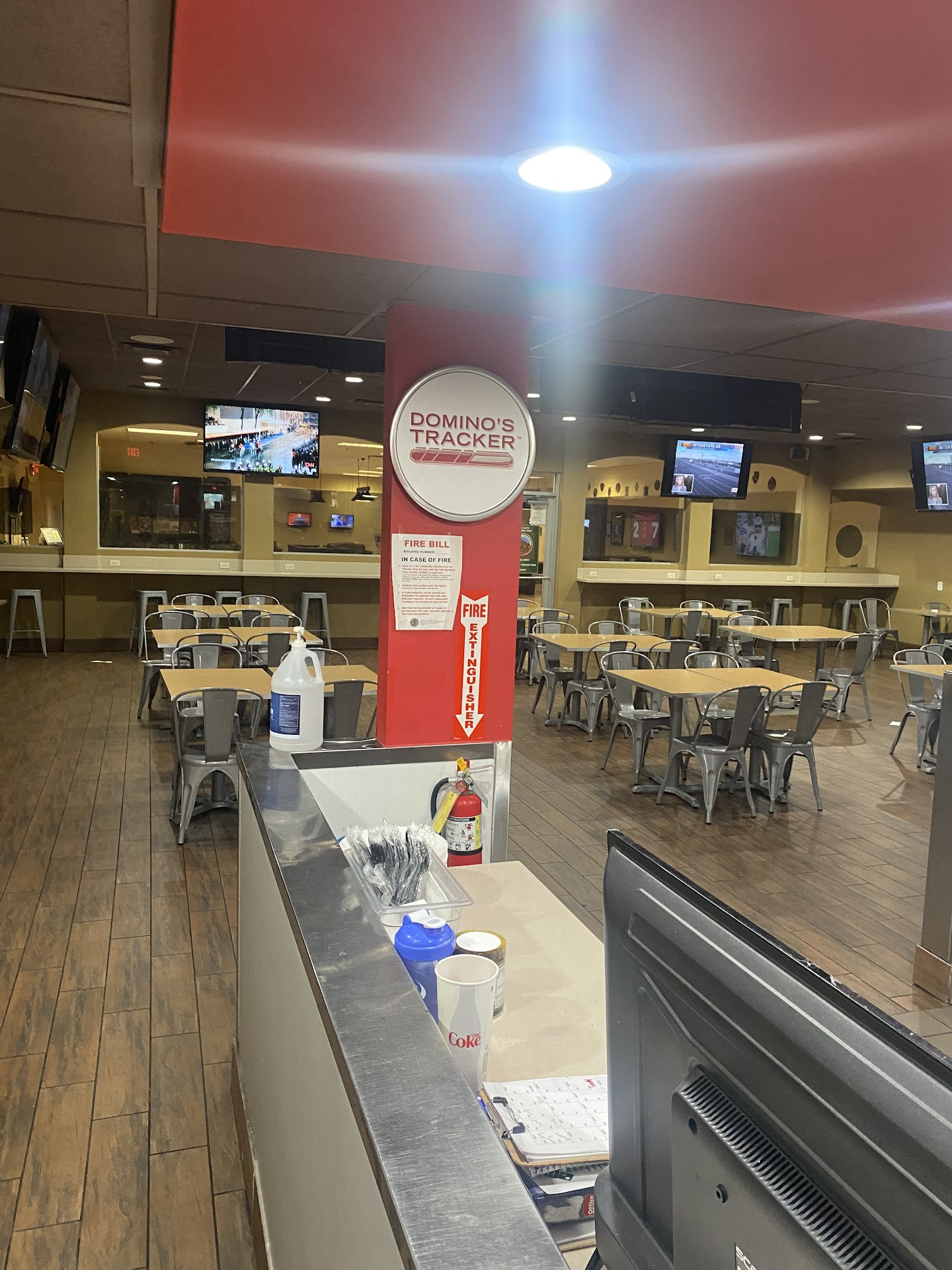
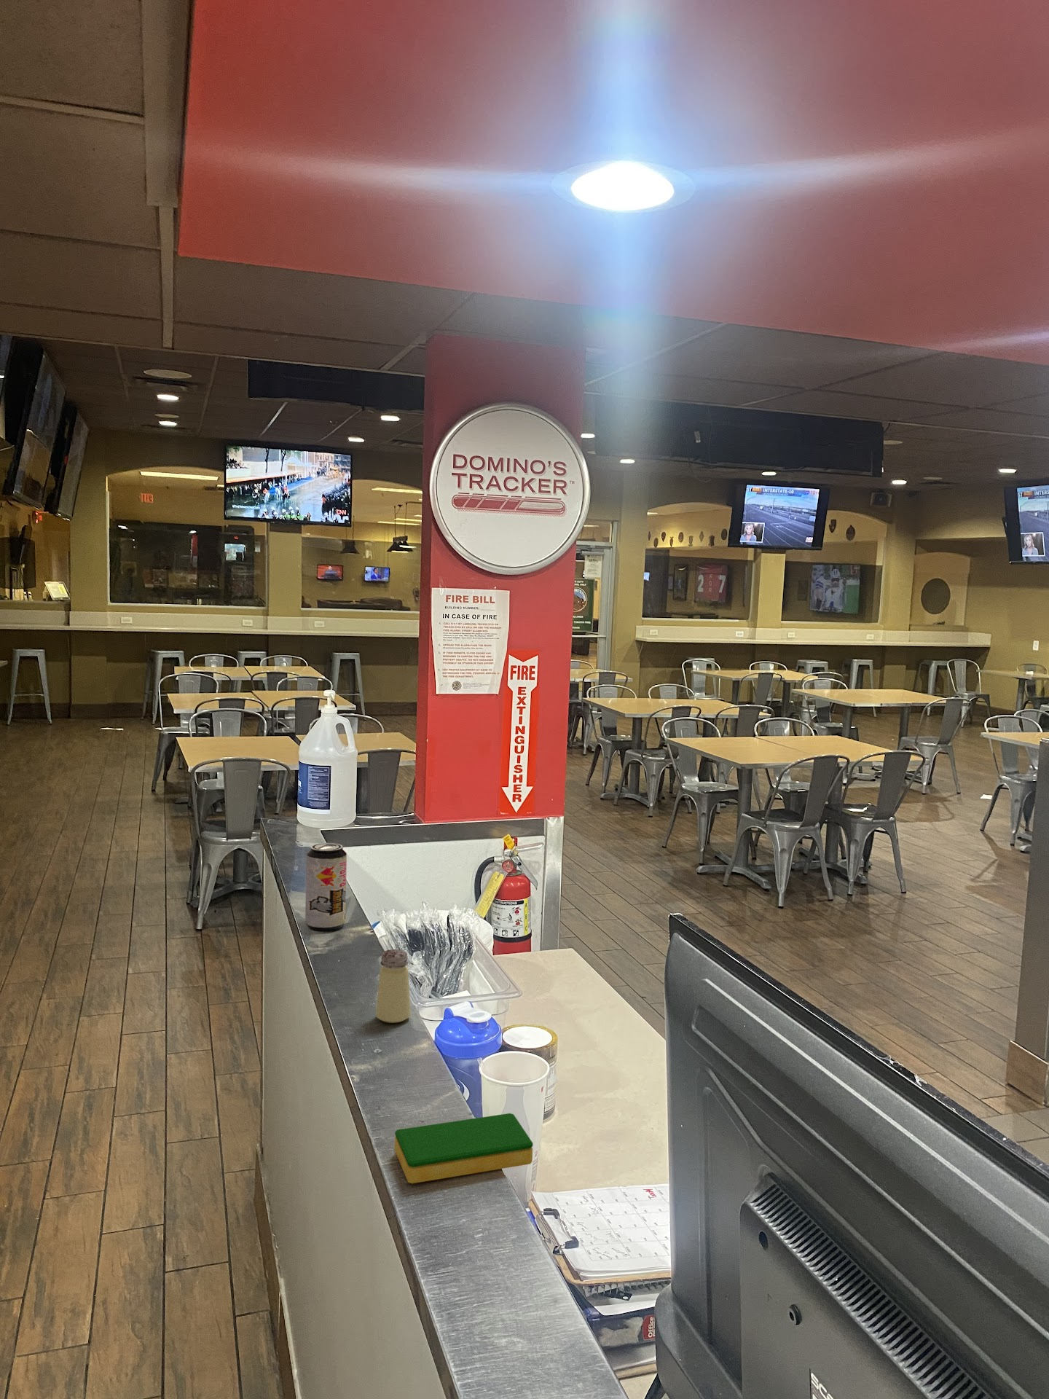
+ beverage can (326, 887)
+ dish sponge (463, 1146)
+ saltshaker (393, 984)
